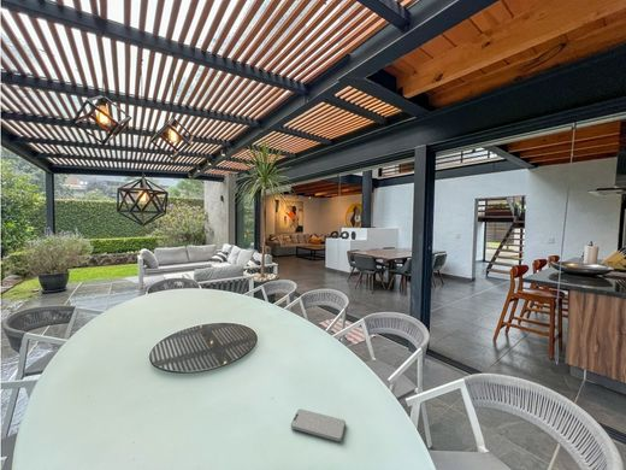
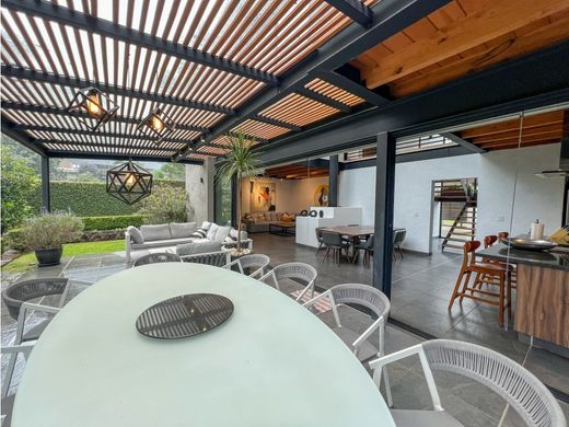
- smartphone (318, 424)
